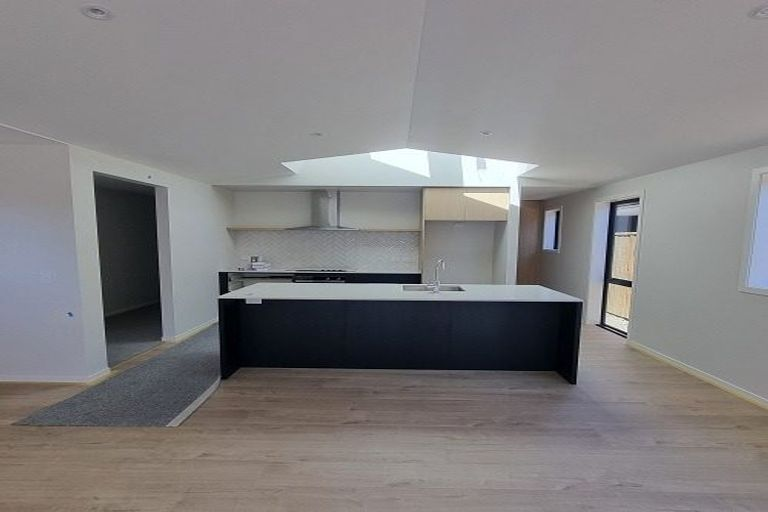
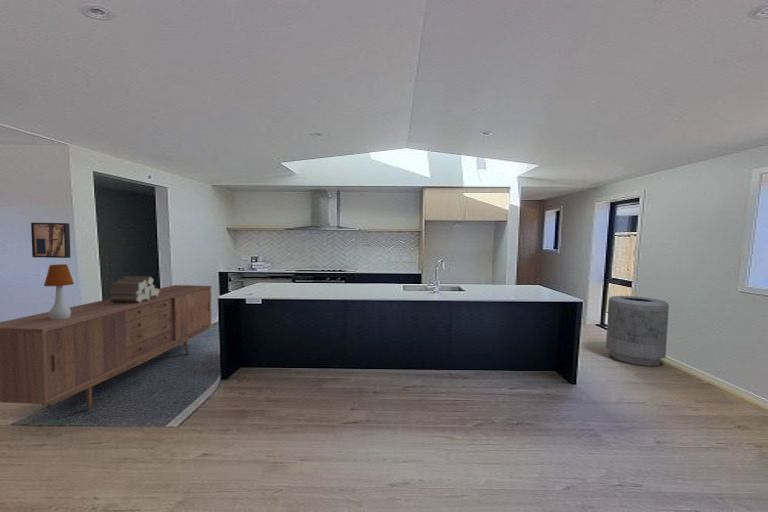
+ table lamp (59, 291)
+ log pile (135, 288)
+ wall art (50, 240)
+ trash can (635, 328)
+ sideboard (130, 338)
